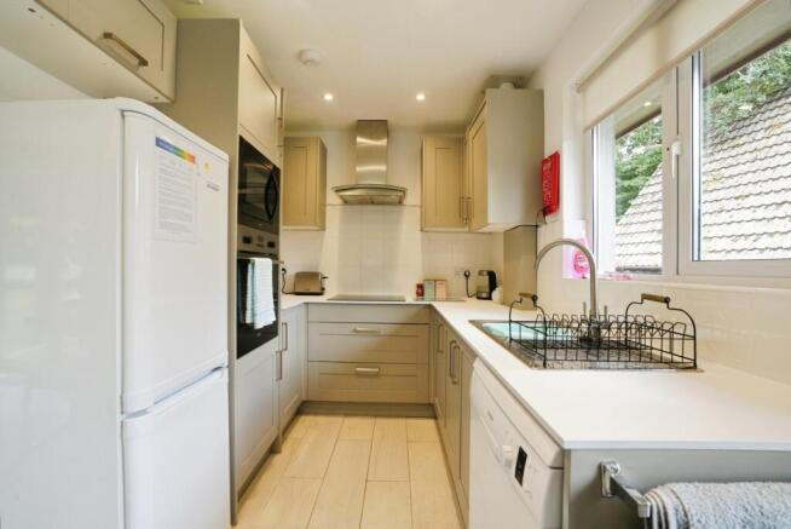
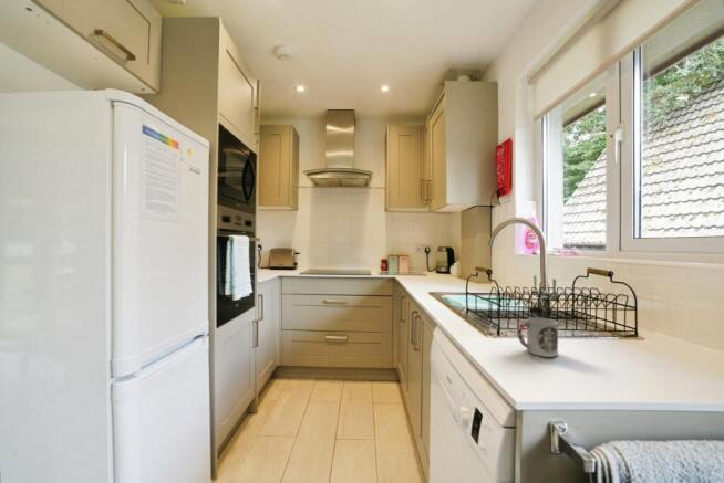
+ cup (536, 336)
